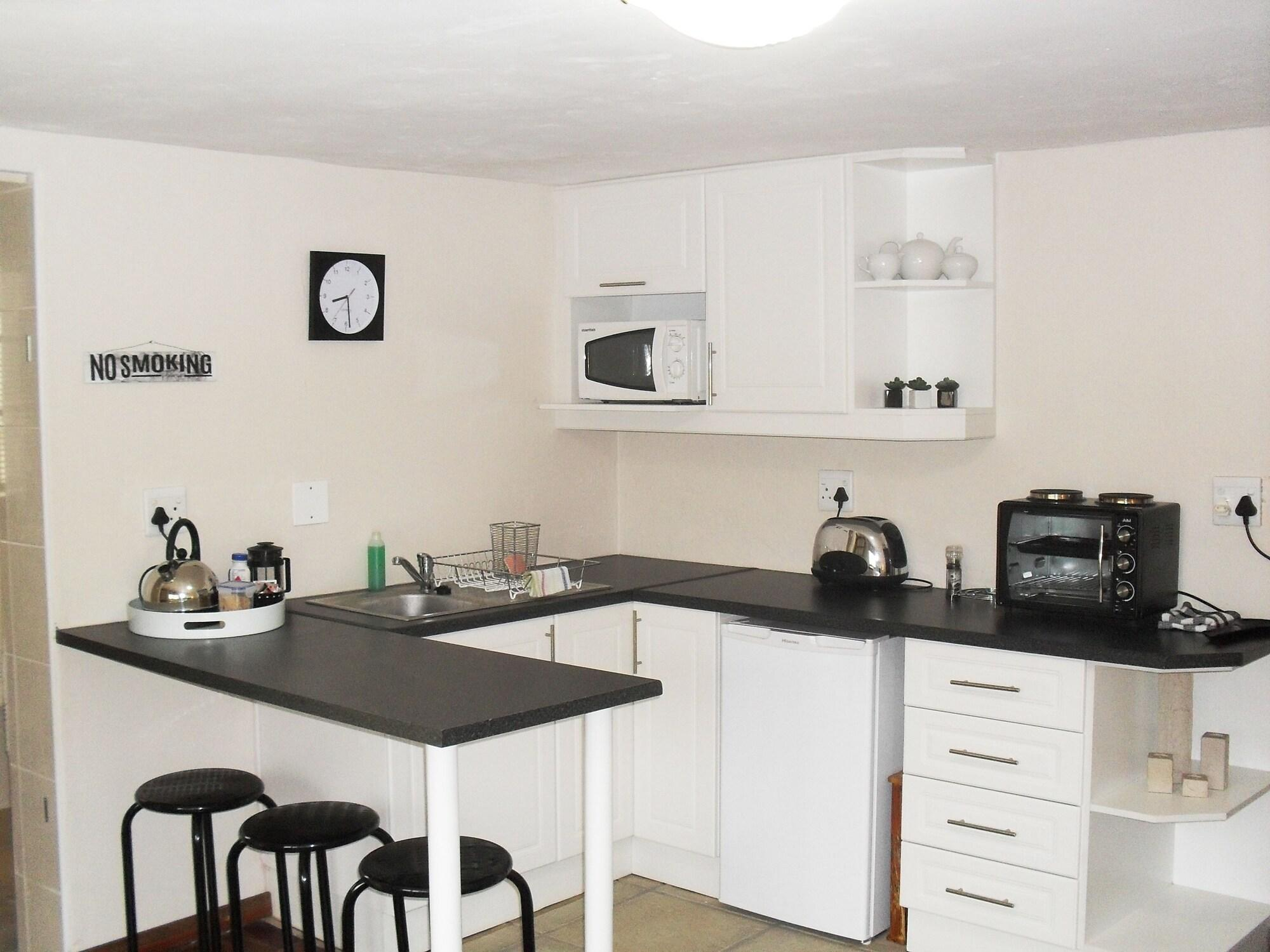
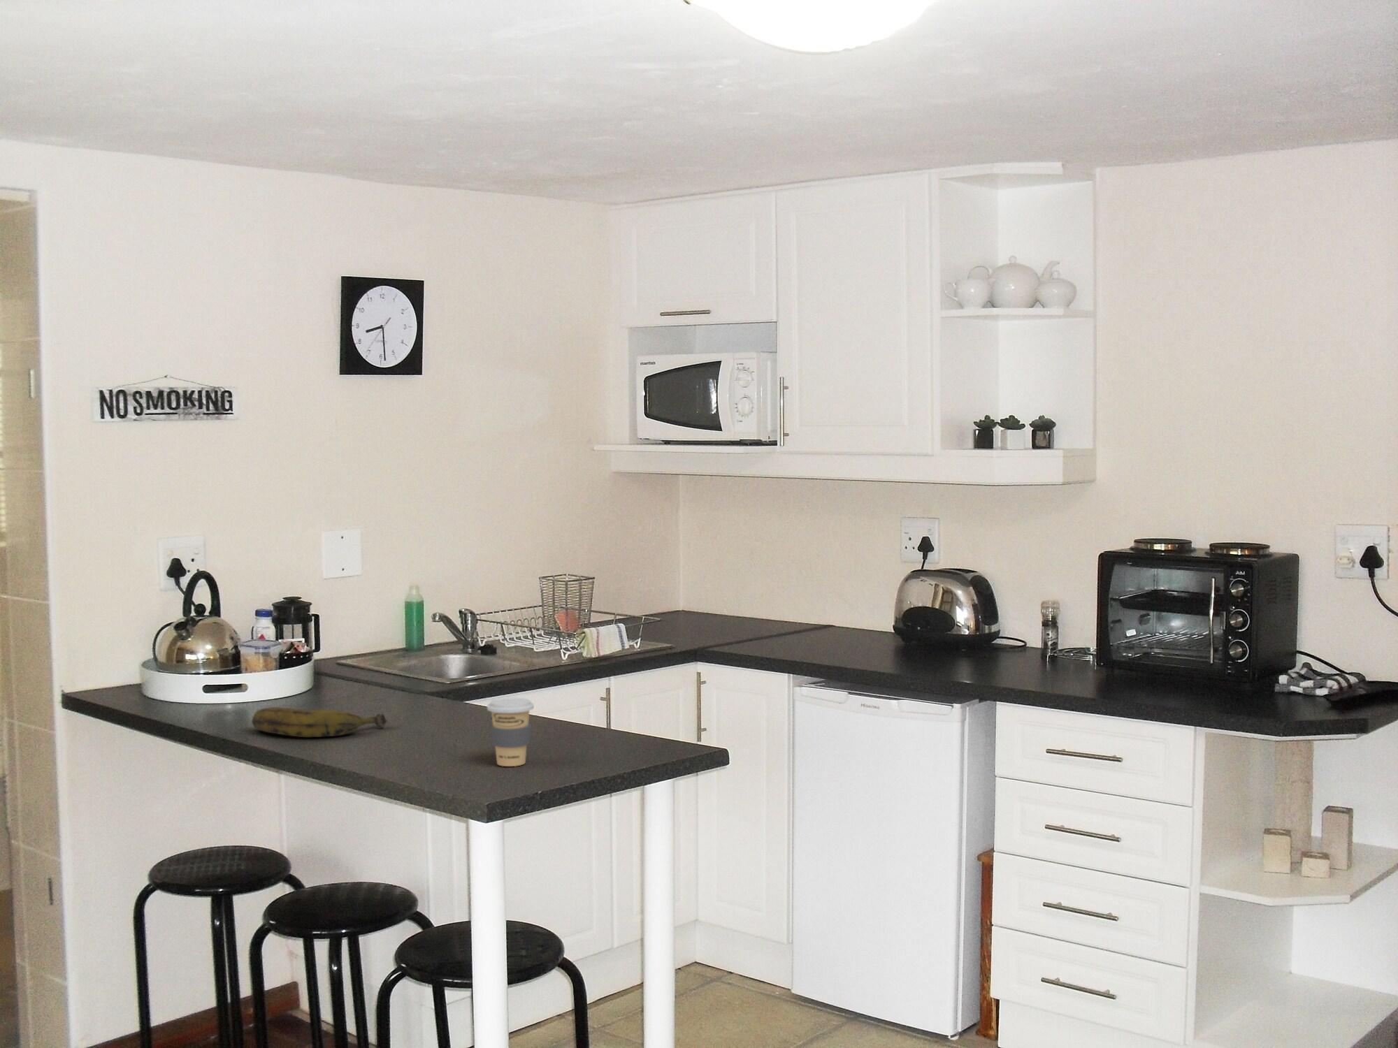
+ coffee cup (511, 732)
+ banana (315, 716)
